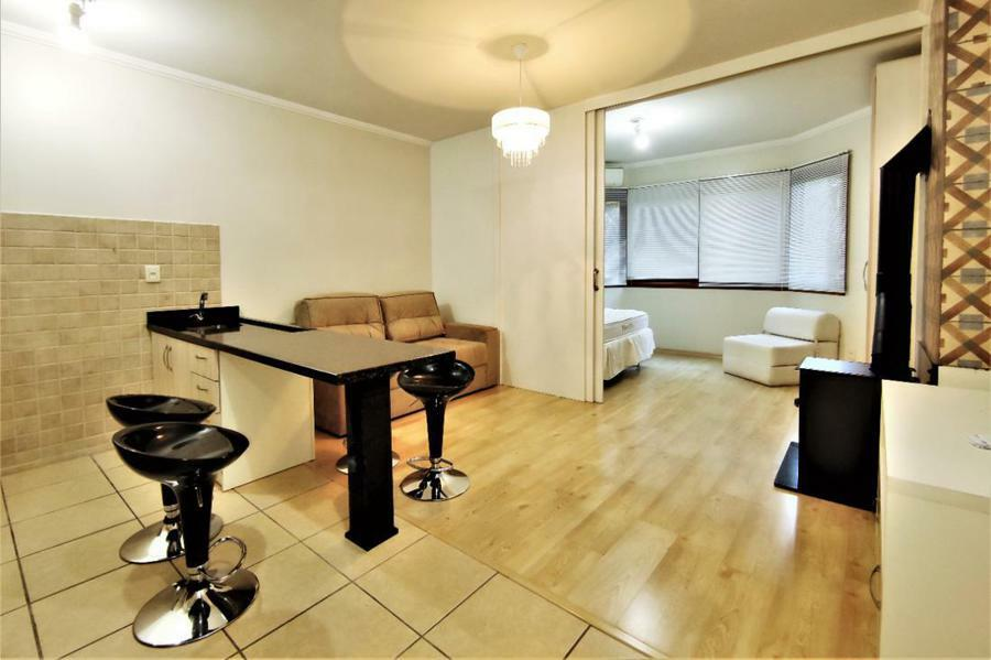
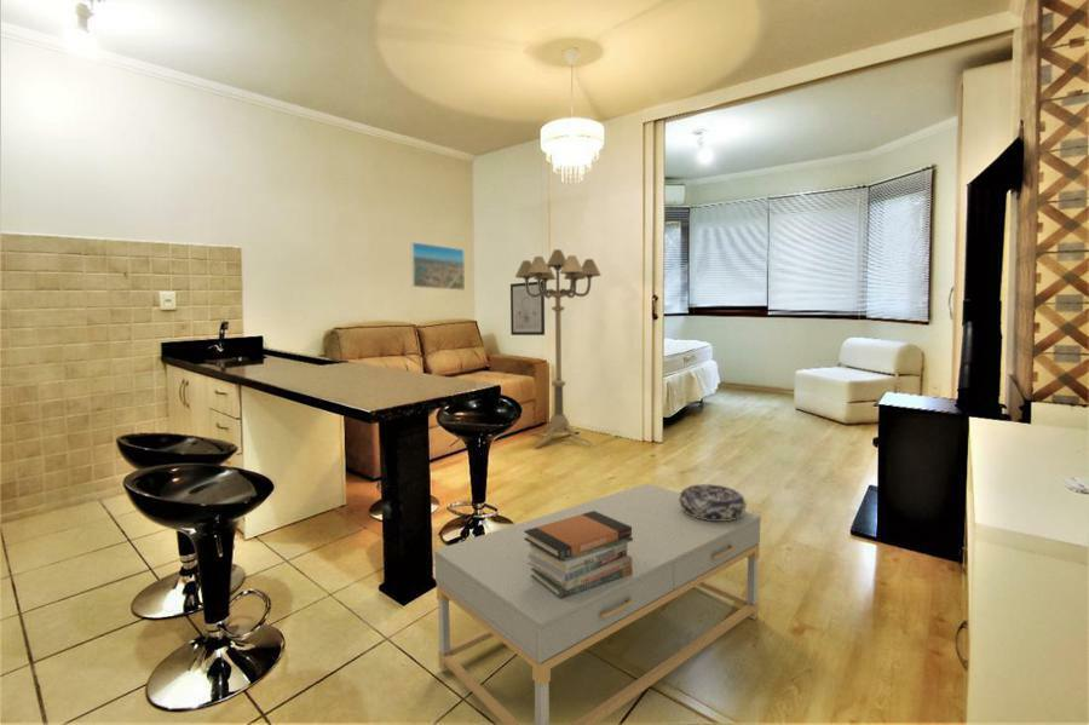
+ coffee table (611, 587)
+ wall art (526, 309)
+ floor lamp (558, 345)
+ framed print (438, 266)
+ book stack (578, 551)
+ decorative bowl (711, 501)
